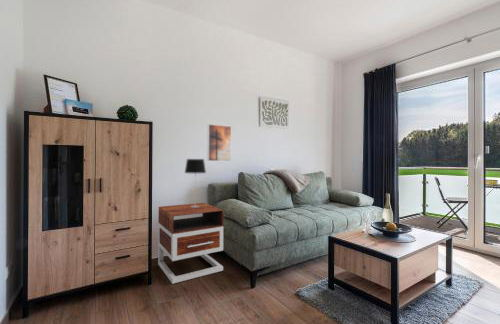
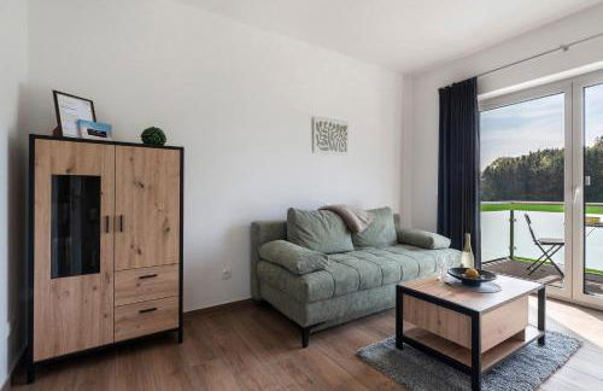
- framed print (219, 143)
- table lamp (195, 182)
- nightstand (190, 238)
